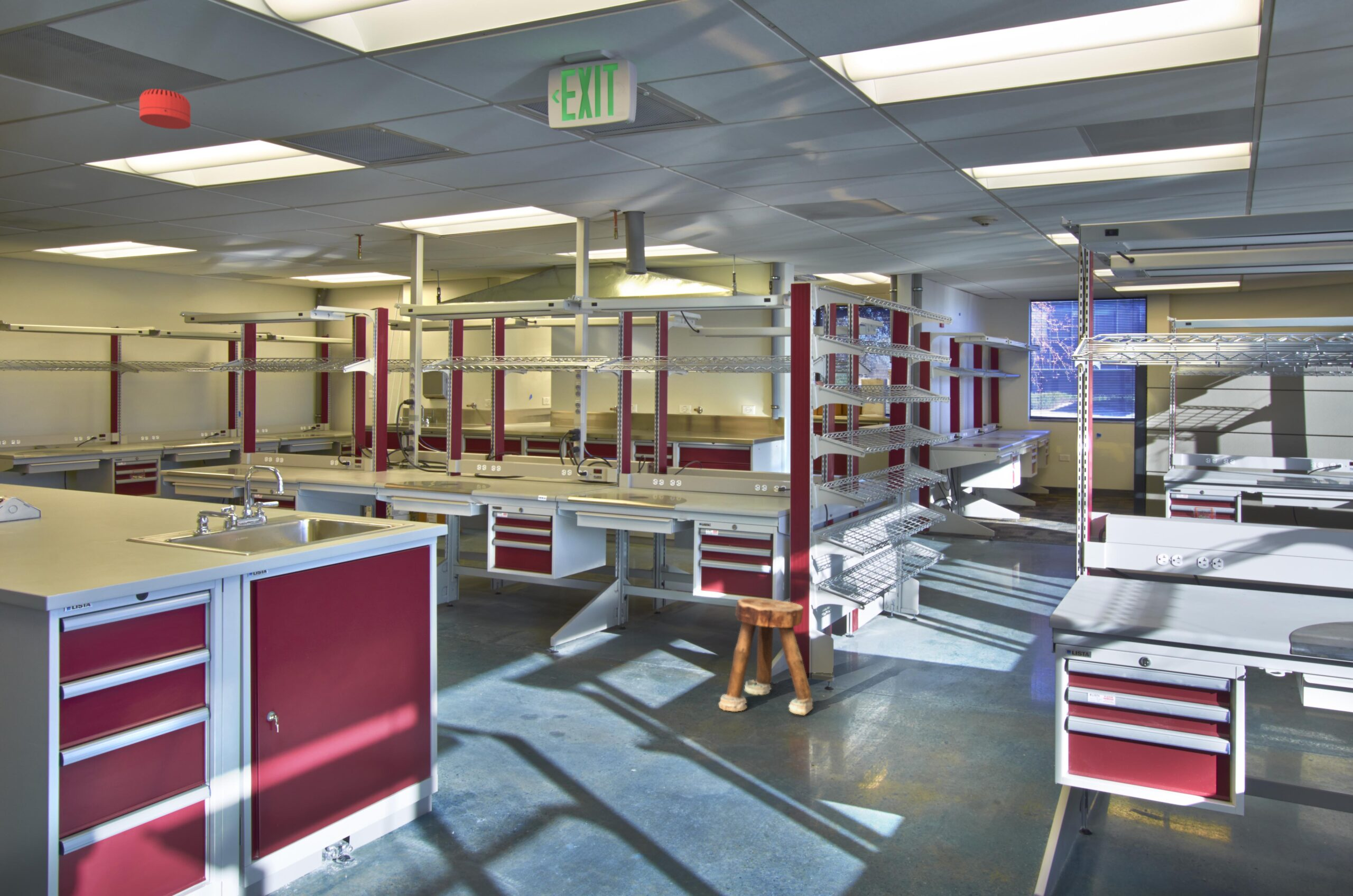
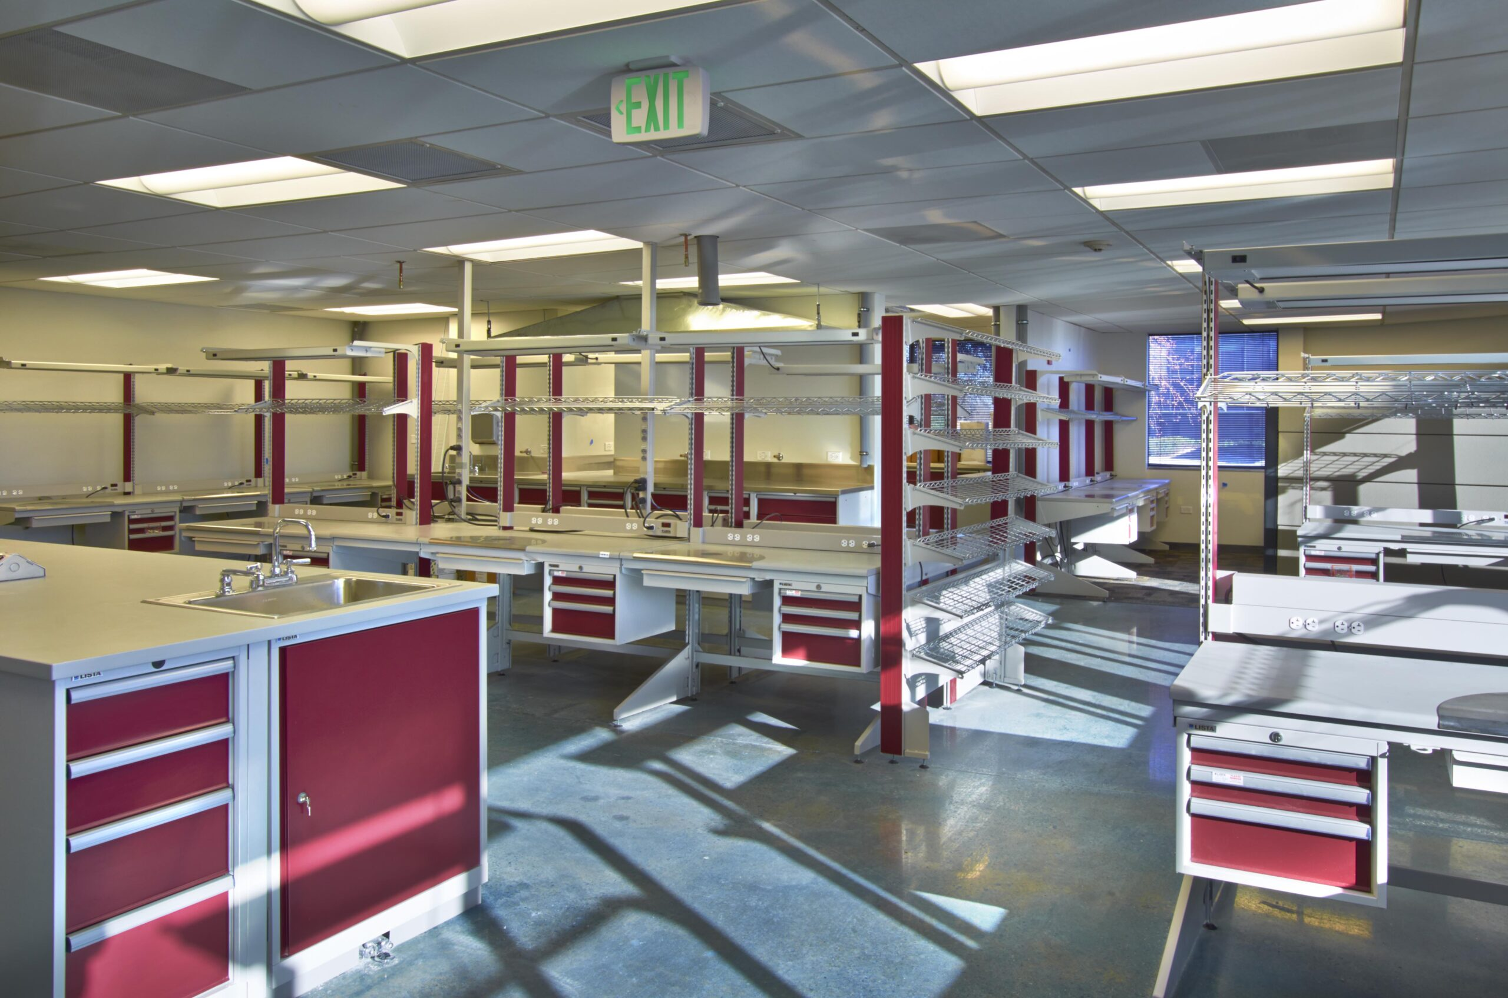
- stool (771, 651)
- smoke detector (165, 108)
